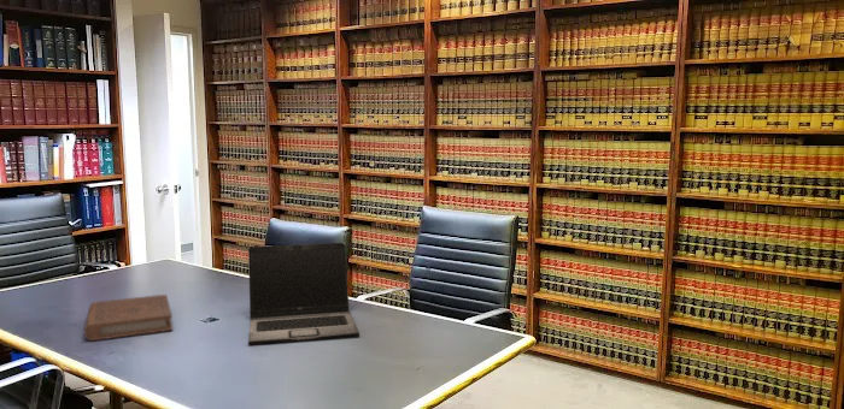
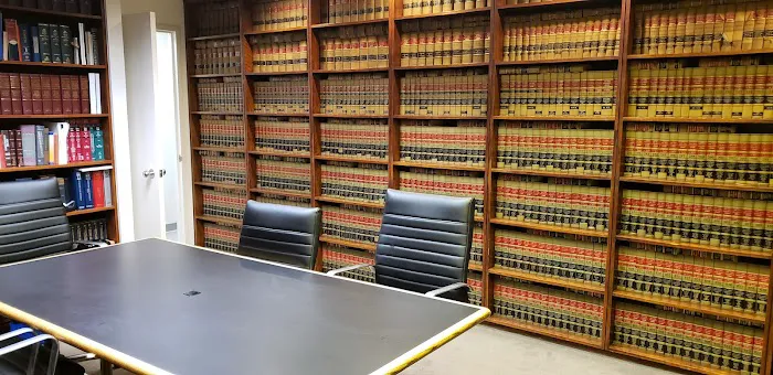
- book (129, 315)
- laptop (300, 289)
